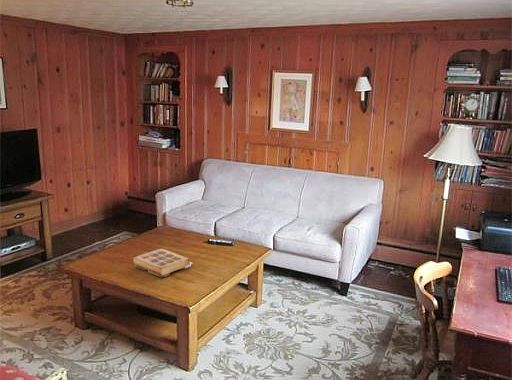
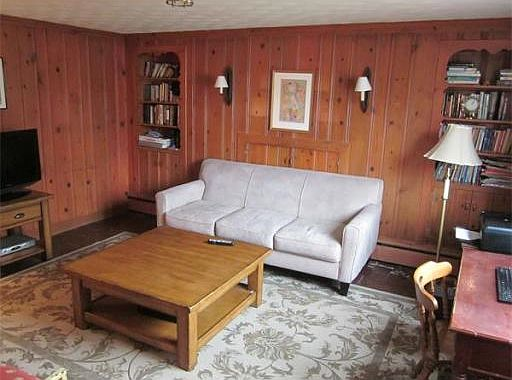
- book (164, 262)
